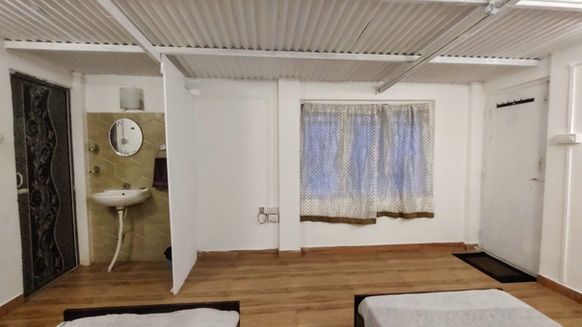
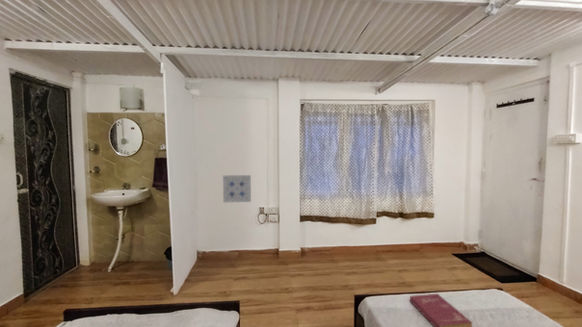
+ book (438, 311)
+ wall art (237, 188)
